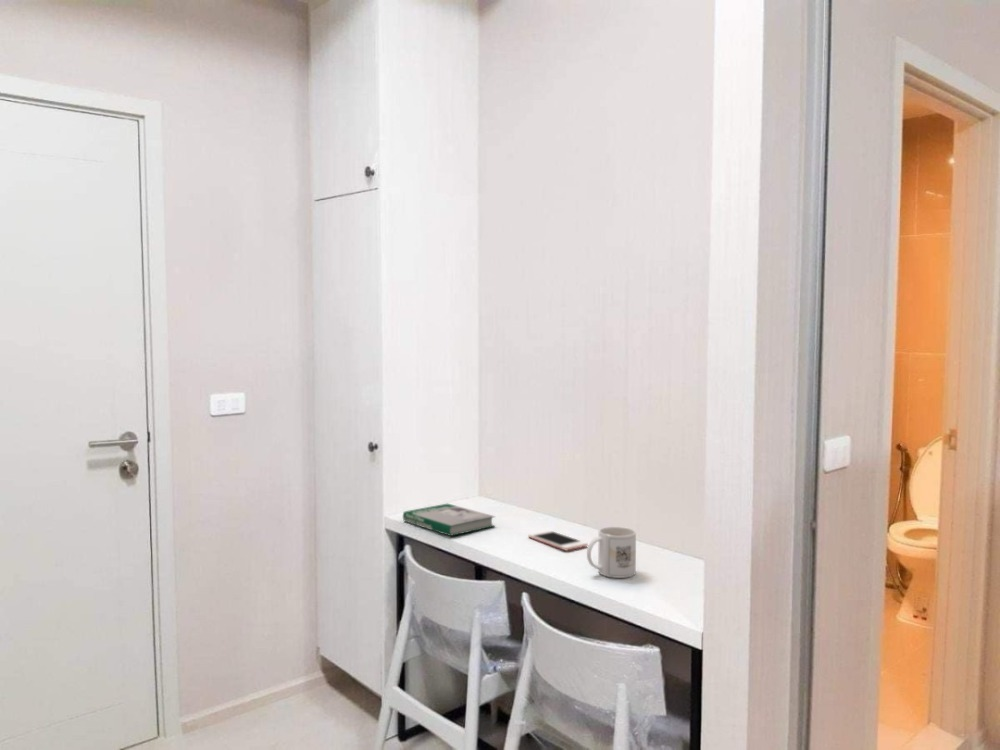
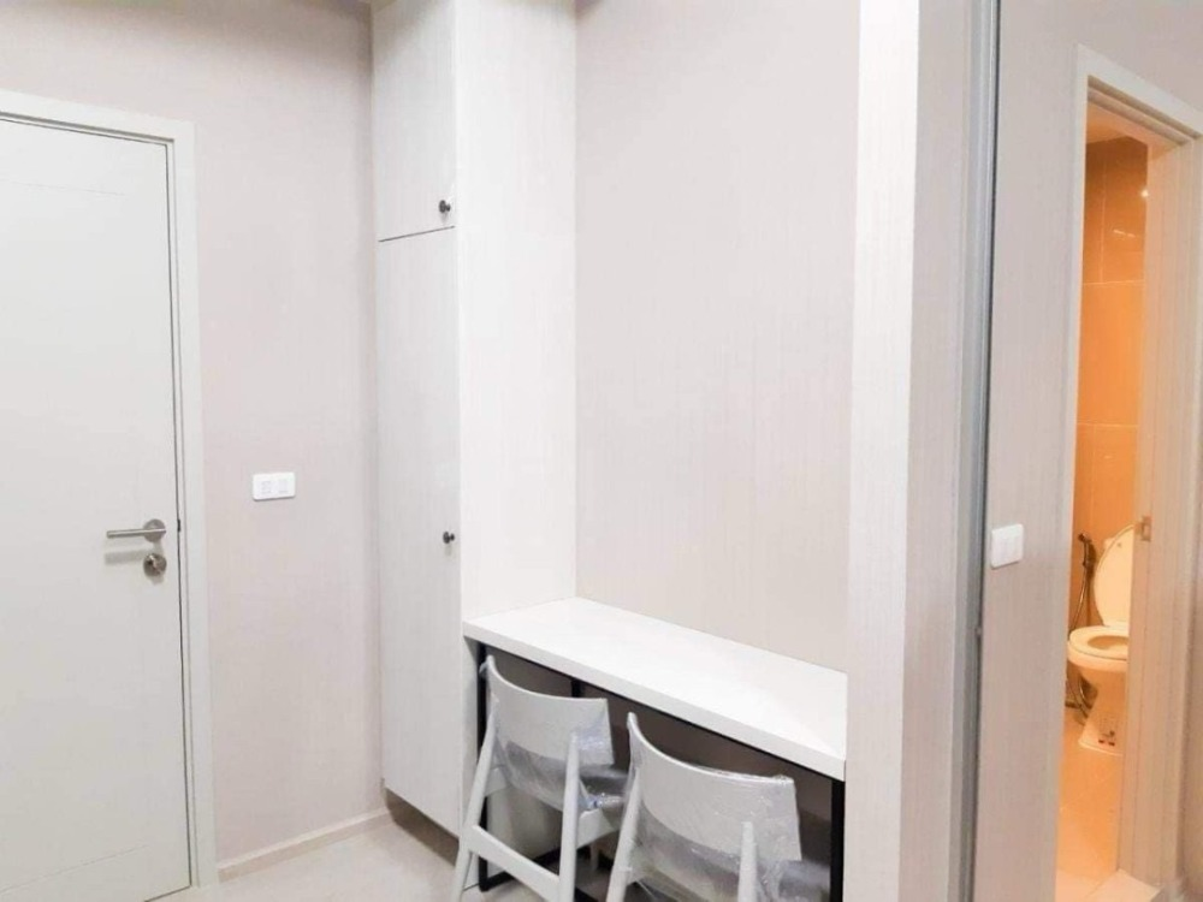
- book (448, 518)
- cell phone (557, 540)
- mug (612, 551)
